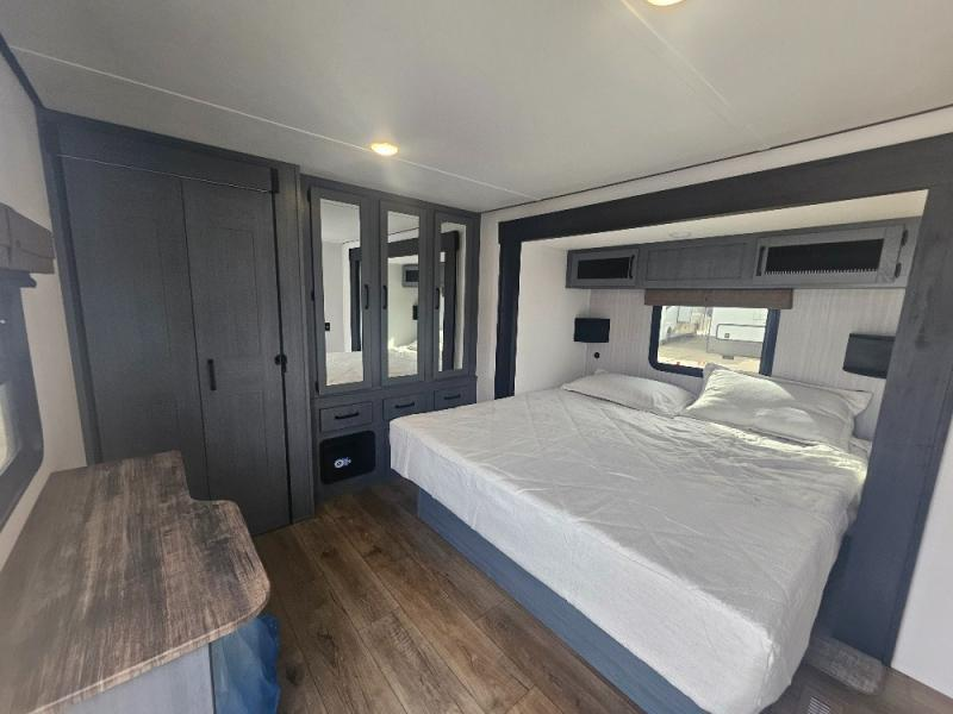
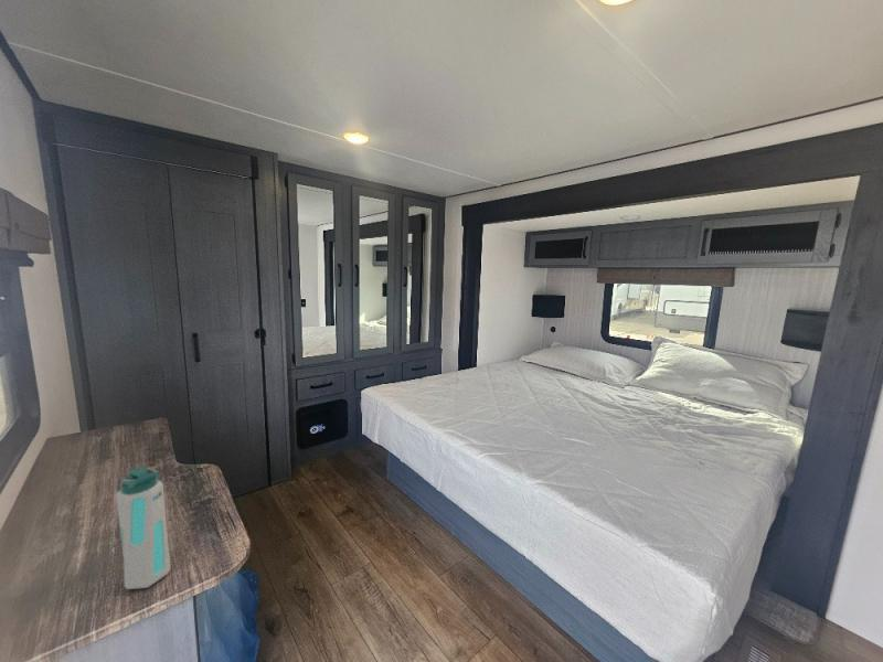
+ water bottle (145, 524)
